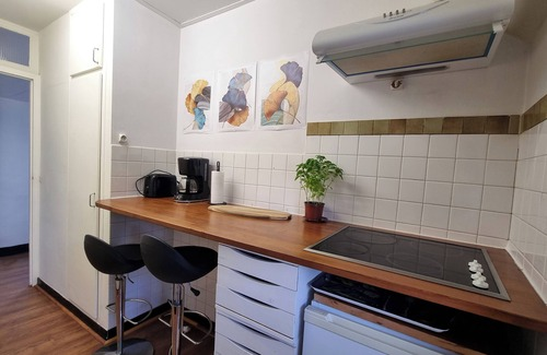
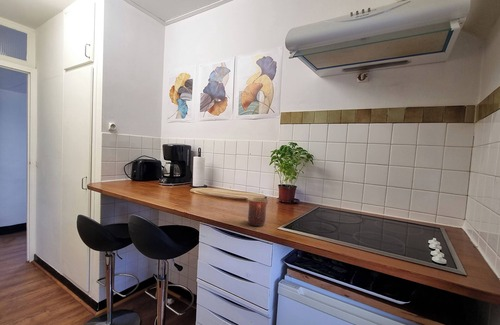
+ mug (257, 212)
